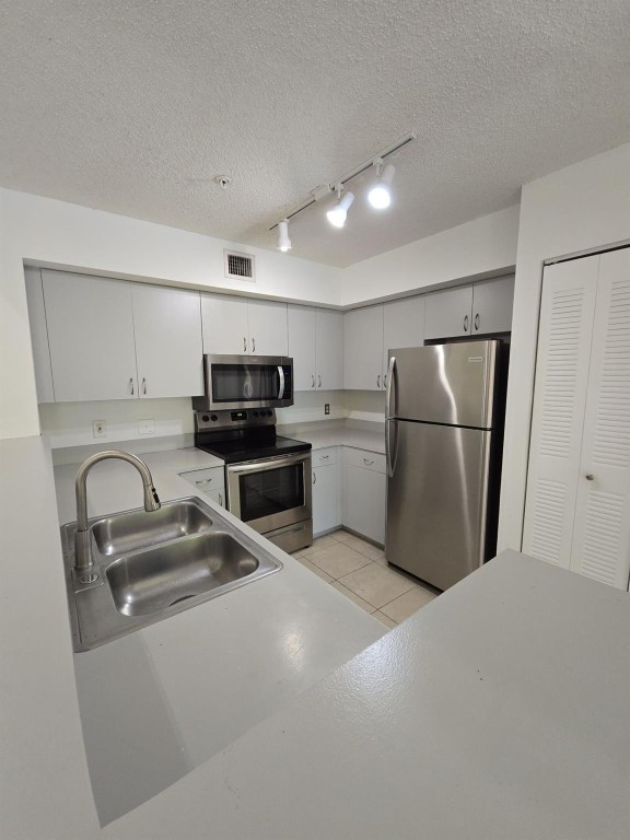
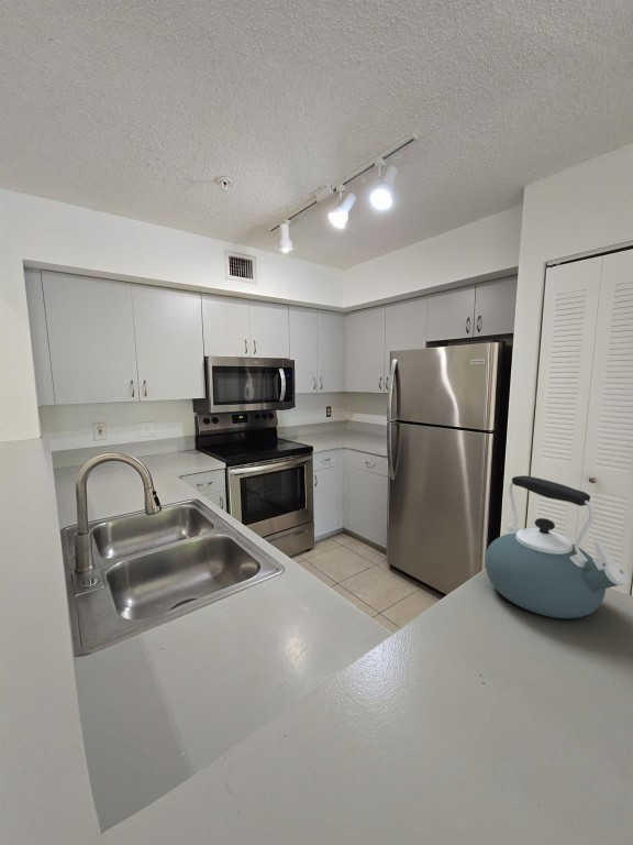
+ kettle (553, 544)
